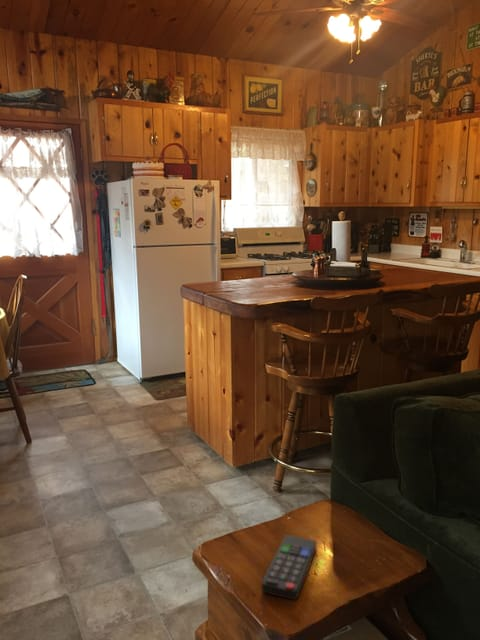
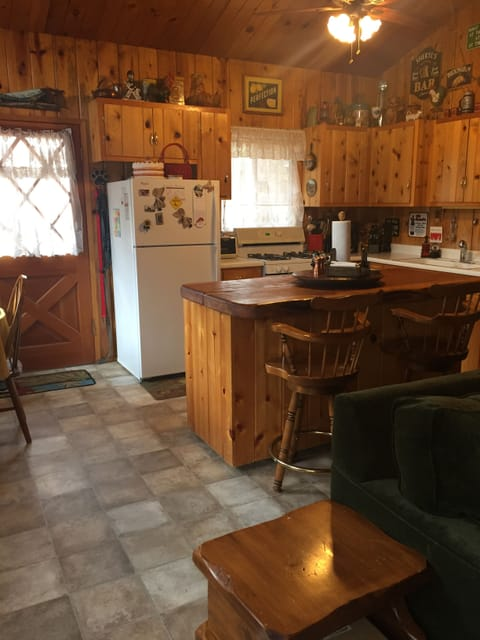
- remote control (290, 564)
